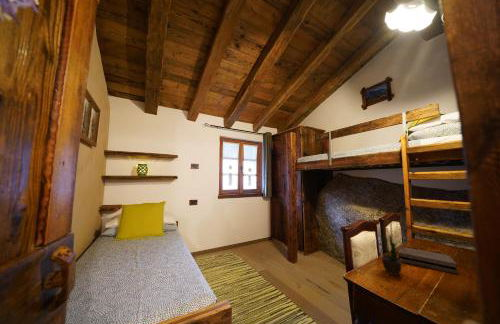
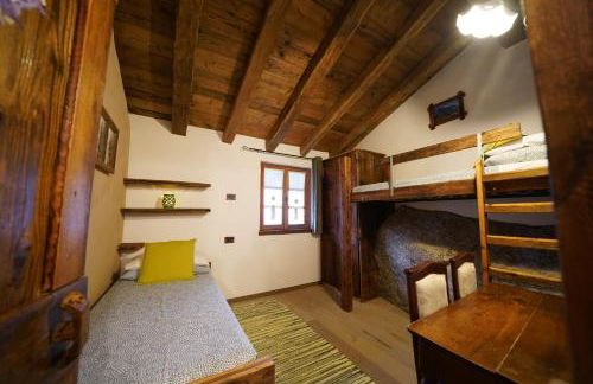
- potted plant (389, 238)
- pizza box (424, 255)
